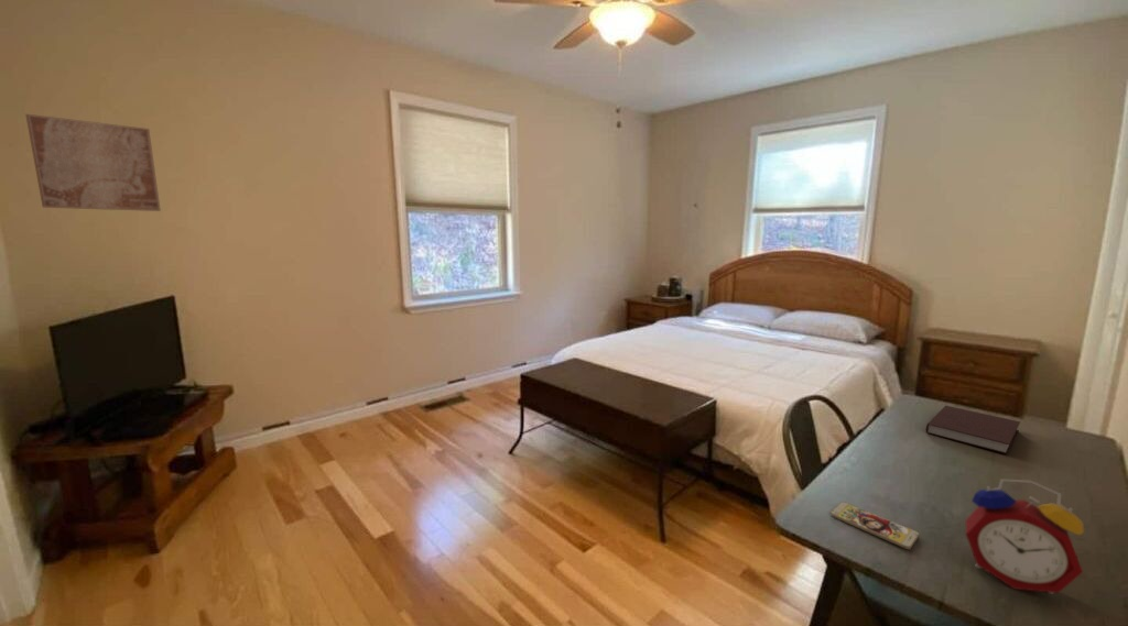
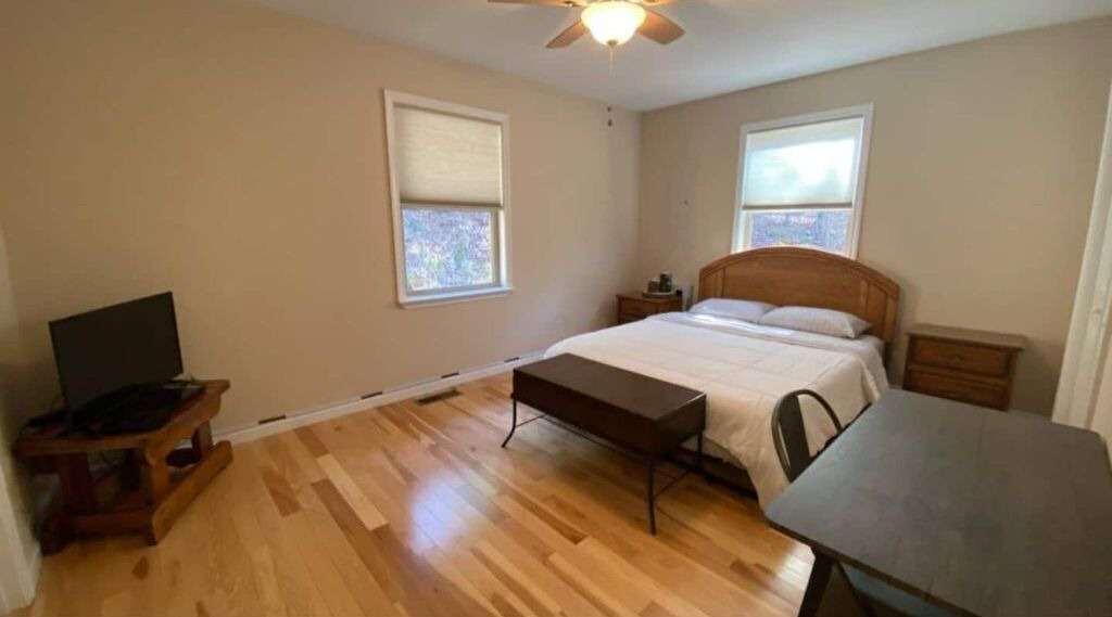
- smartphone (872, 524)
- wall art (98, 166)
- alarm clock (1020, 528)
- notebook (973, 427)
